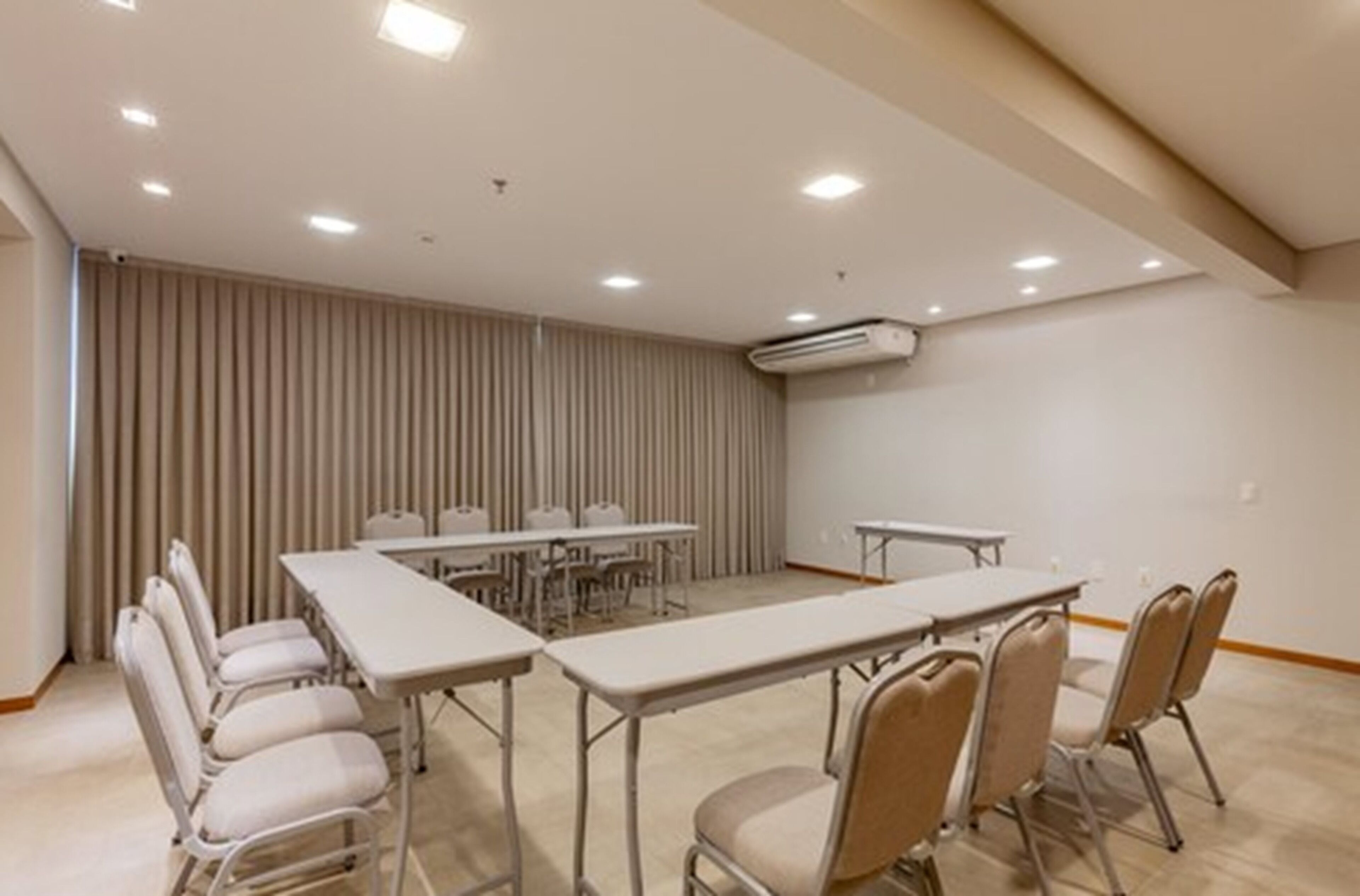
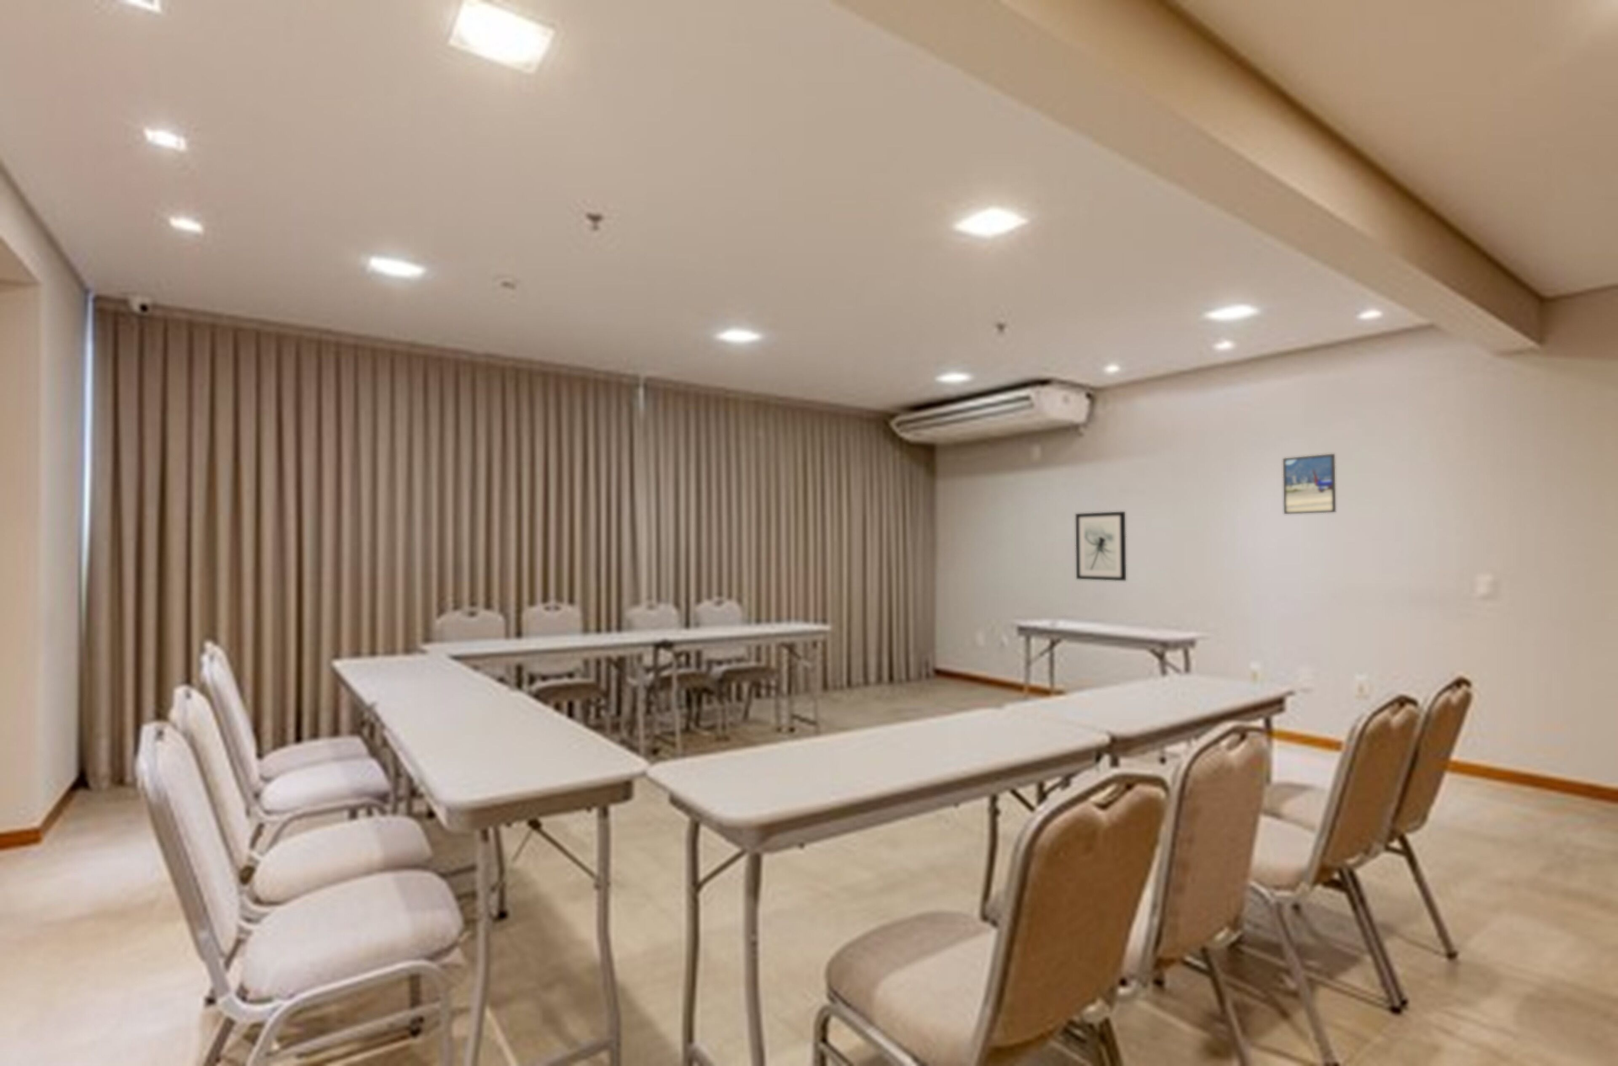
+ wall art (1099, 546)
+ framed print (1309, 484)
